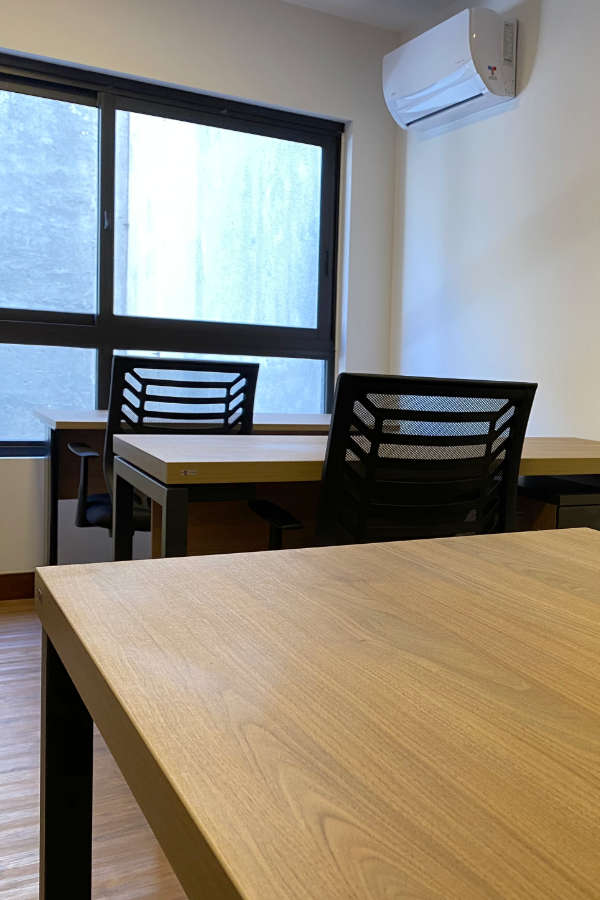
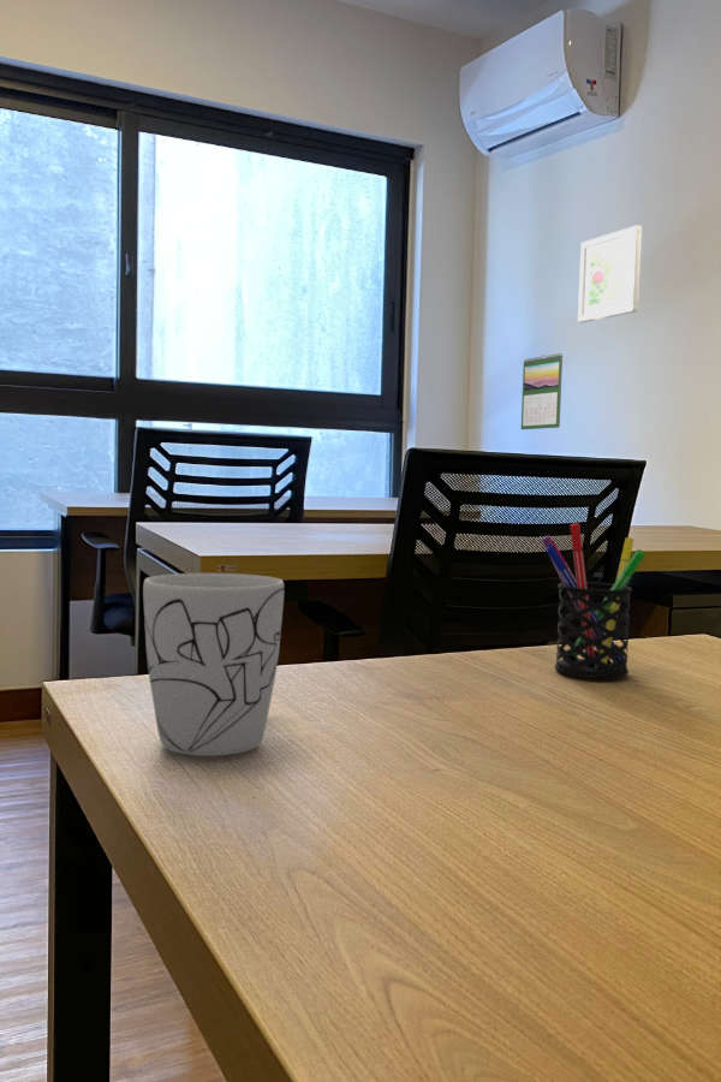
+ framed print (608, 275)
+ calendar (541, 391)
+ pen holder (596, 596)
+ mug (224, 656)
